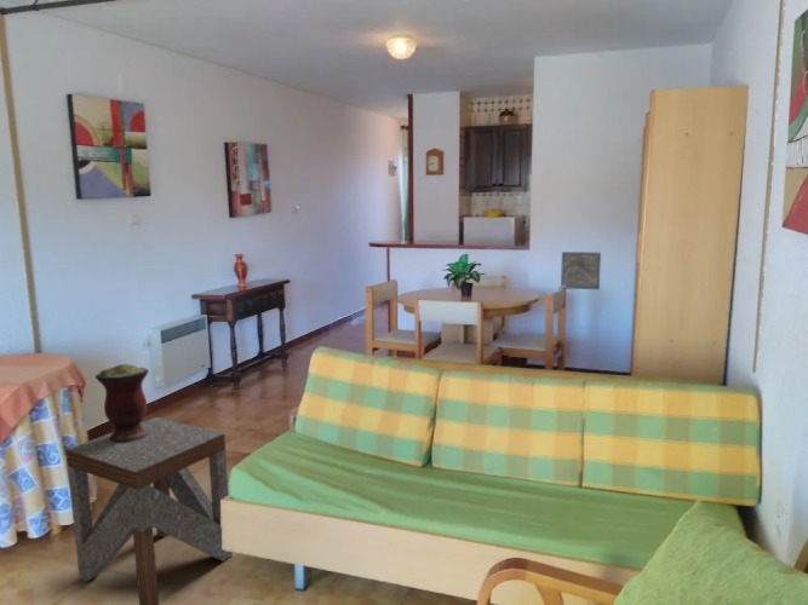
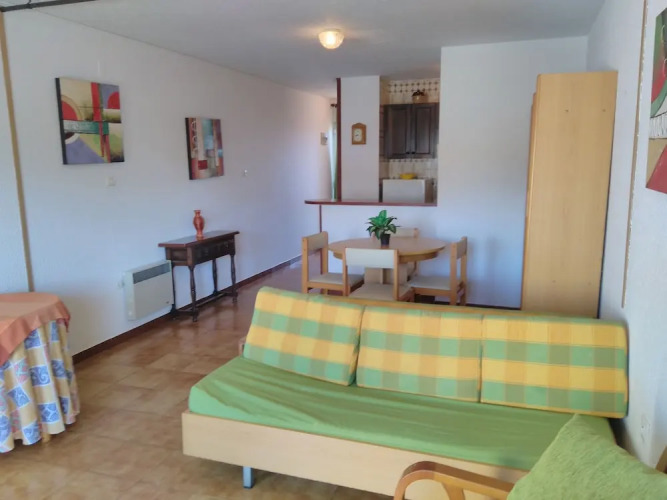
- side table (153, 505)
- wall art (580, 270)
- vase (125, 399)
